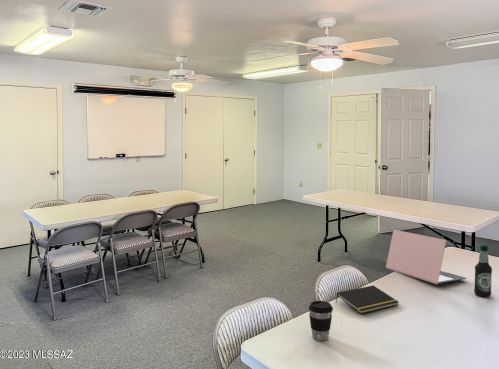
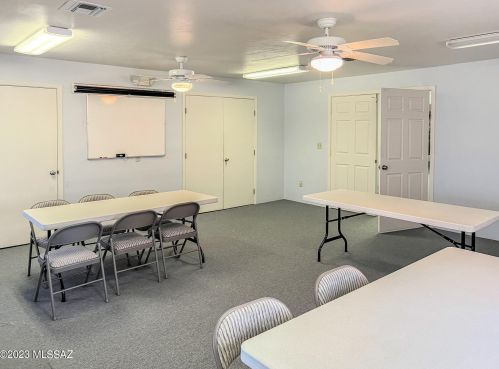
- notepad (367, 298)
- bottle (483, 269)
- laptop (424, 253)
- coffee cup (320, 320)
